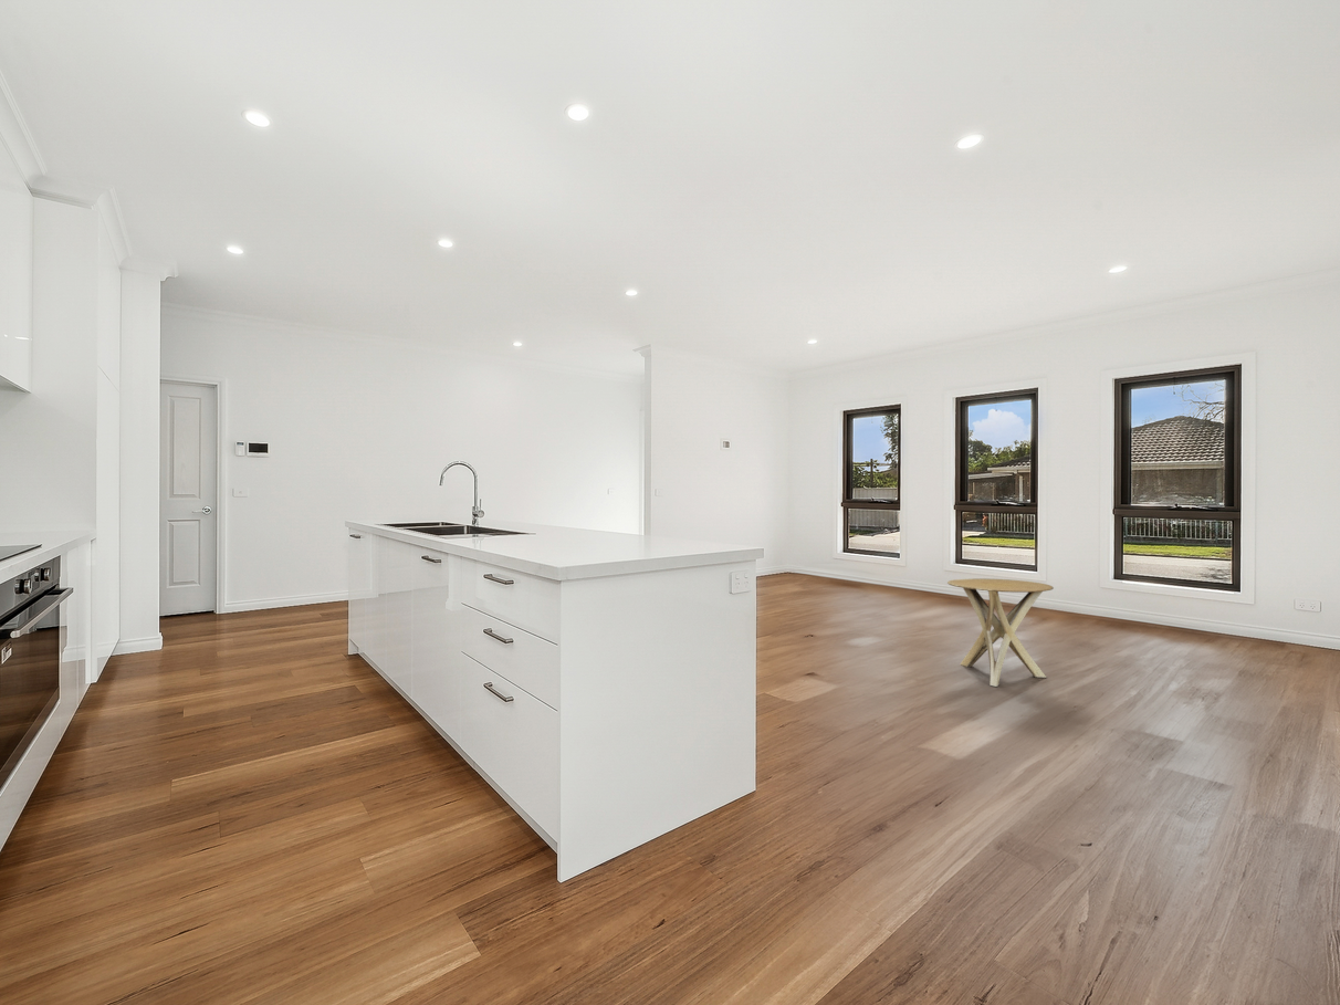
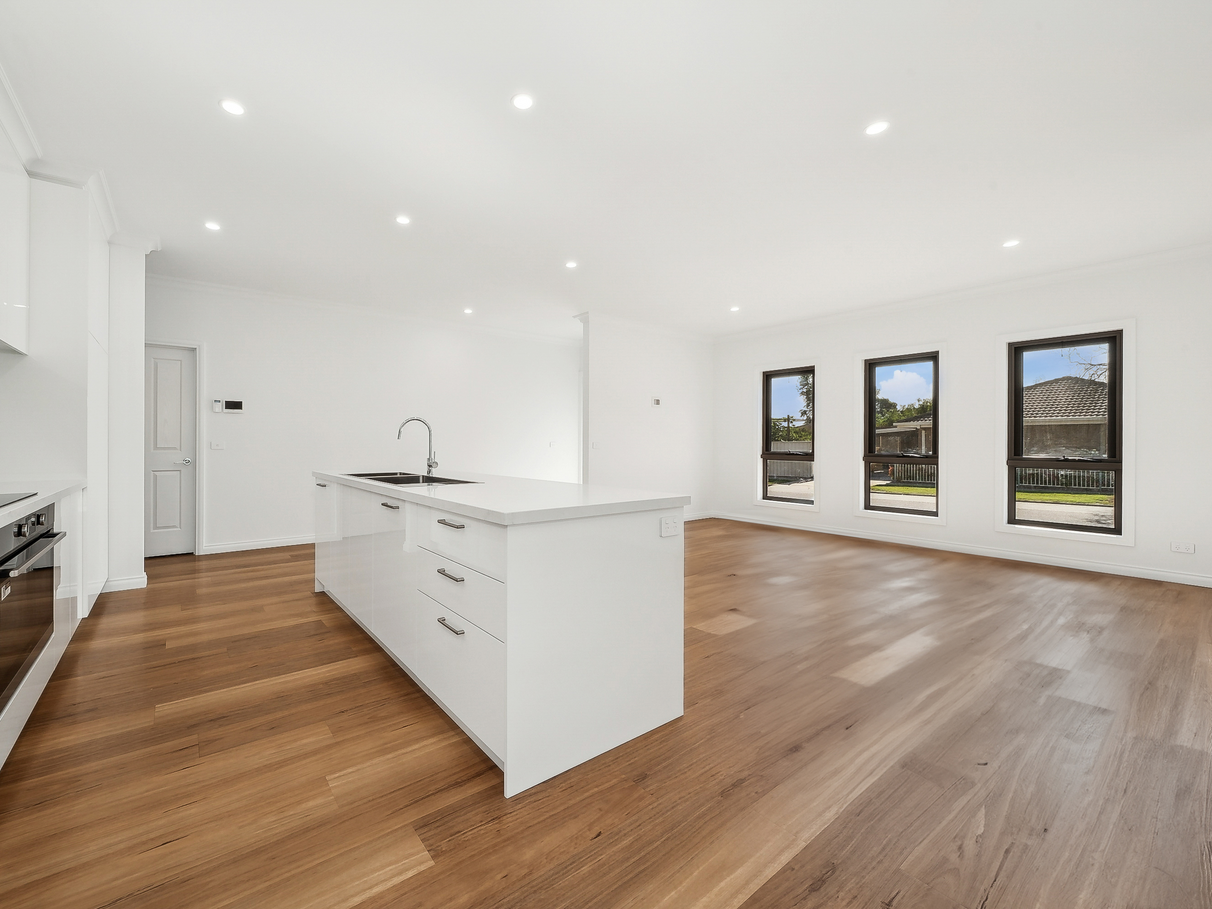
- side table (997, 628)
